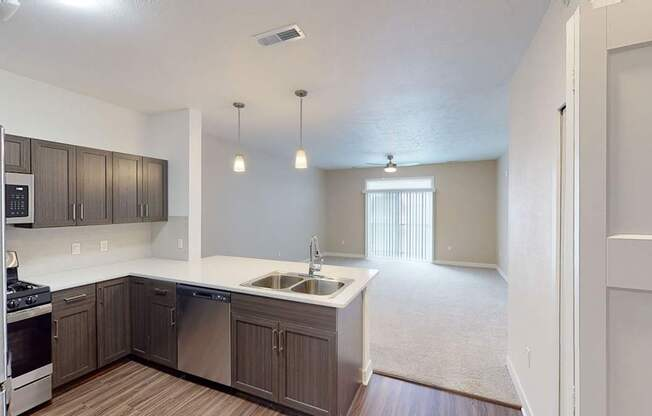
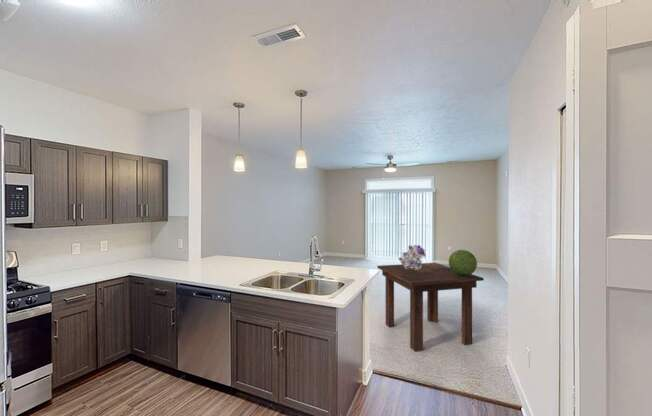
+ bouquet (415, 258)
+ dining table (427, 302)
+ decorative sphere (462, 262)
